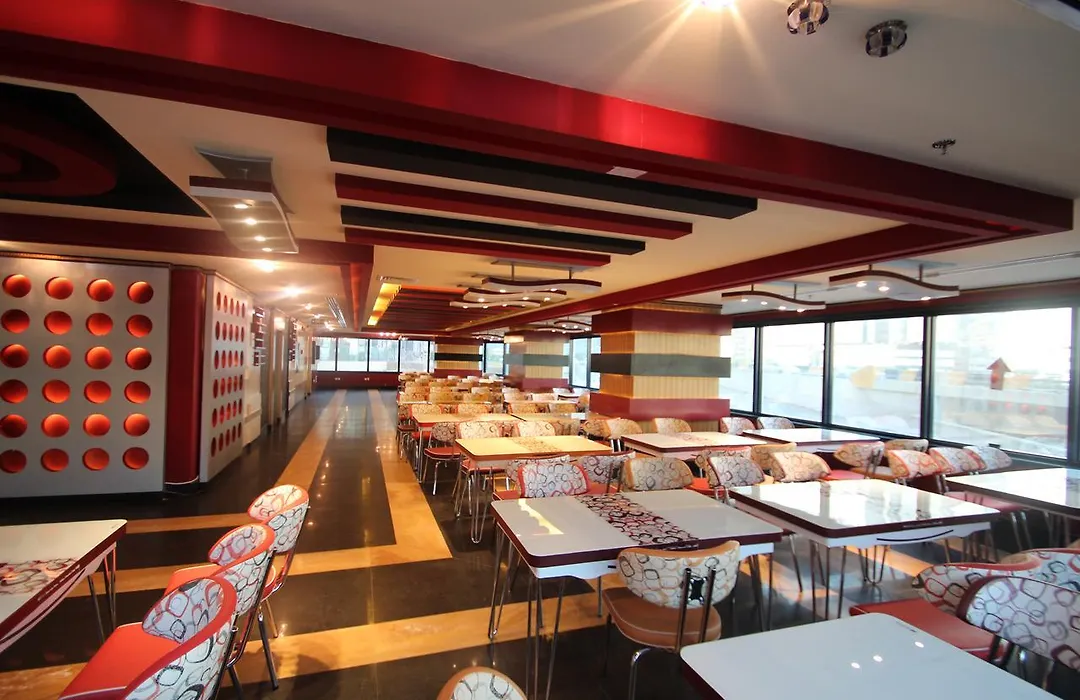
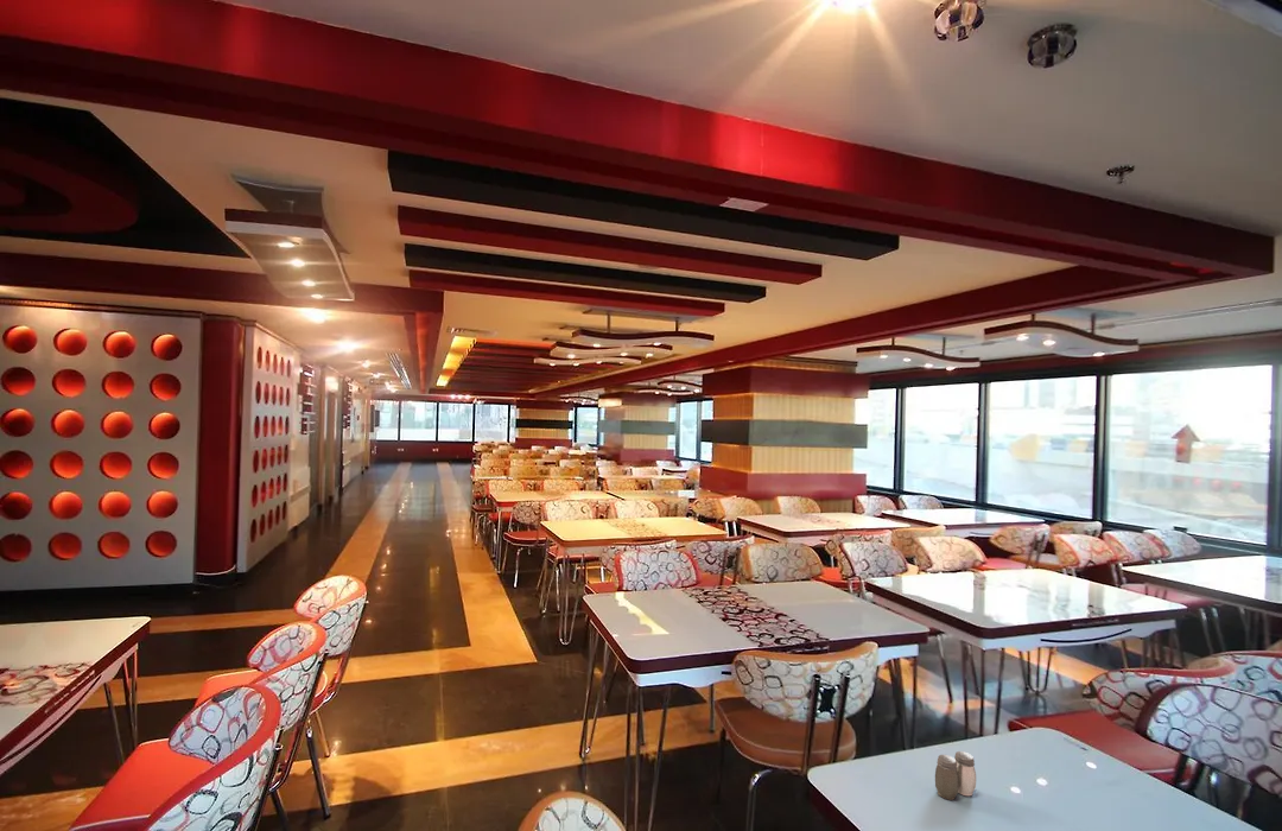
+ salt and pepper shaker (954, 774)
